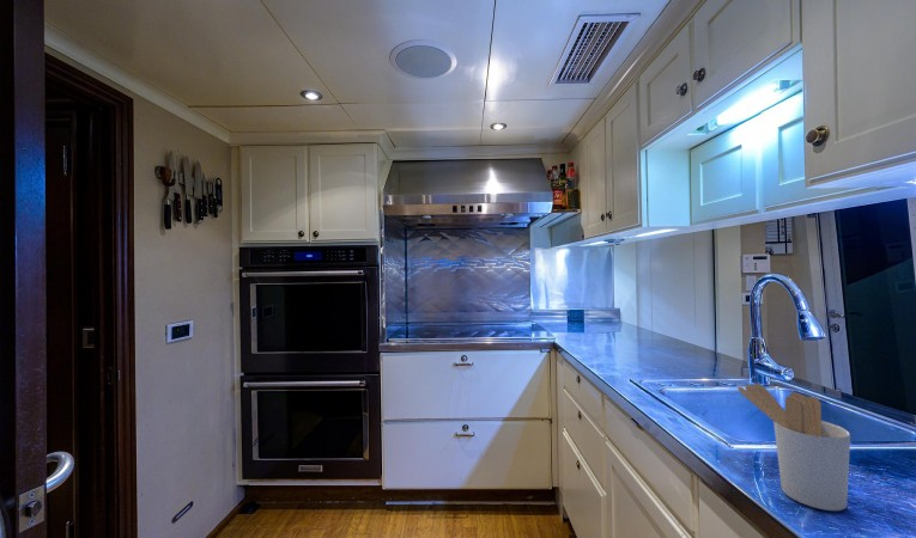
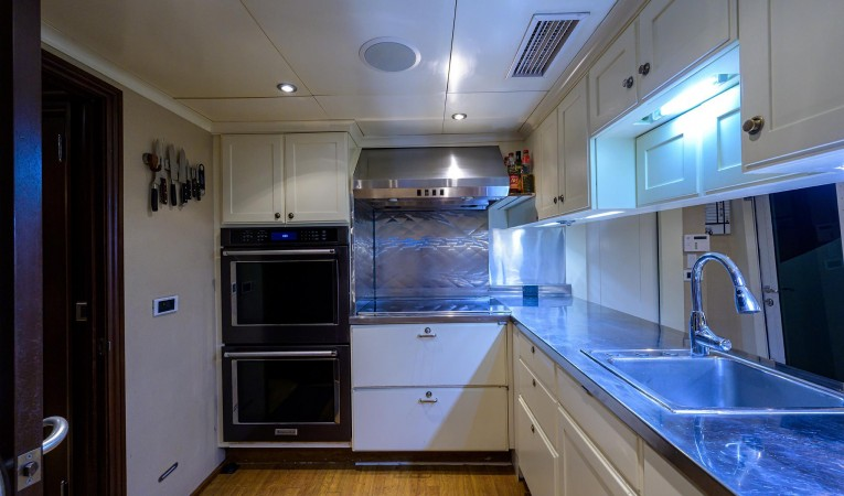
- utensil holder (790, 439)
